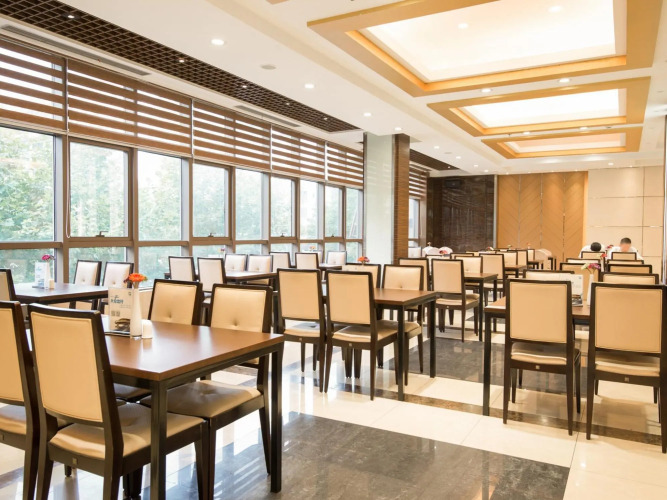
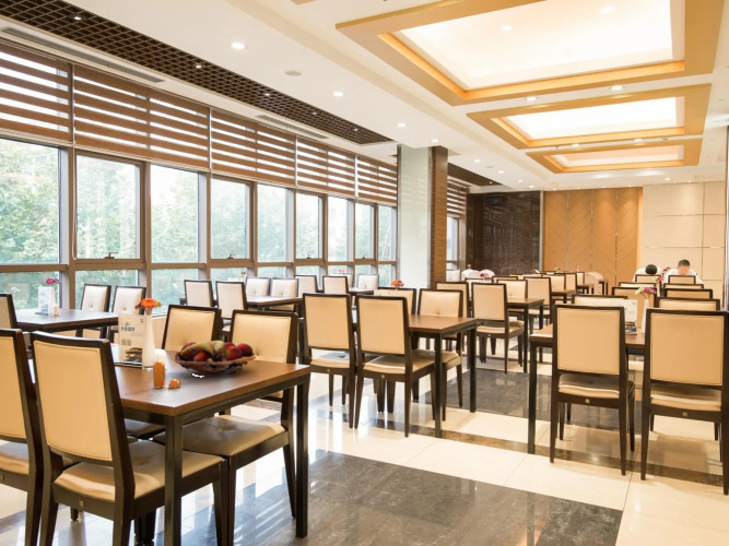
+ pepper shaker (164, 373)
+ fruit basket (215, 355)
